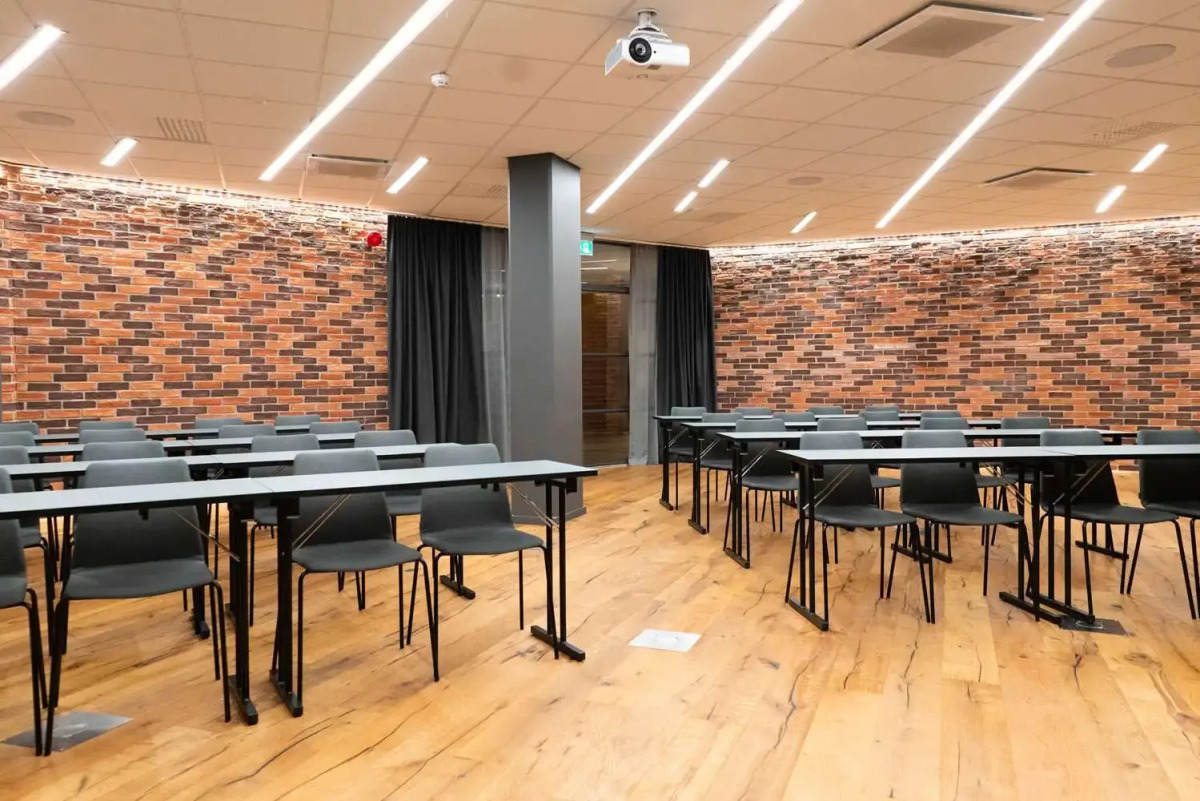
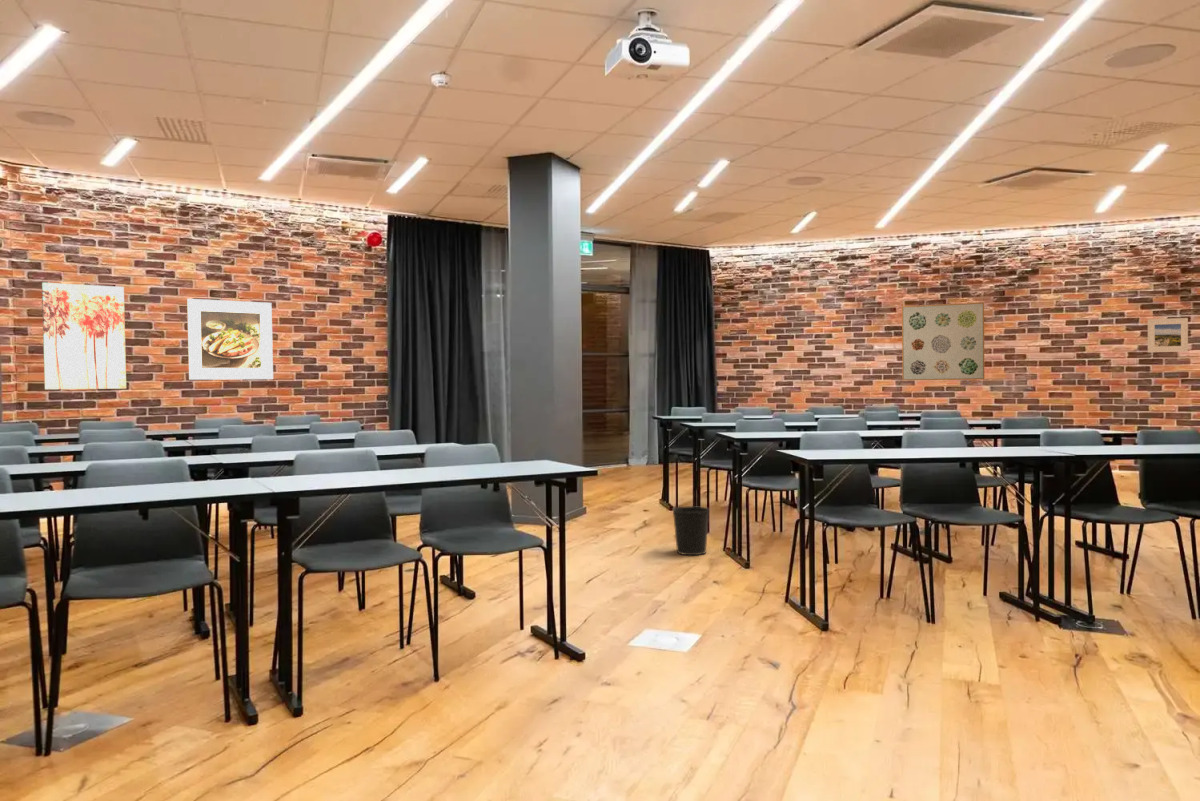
+ wall art (85, 336)
+ wall art (942, 342)
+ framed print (231, 340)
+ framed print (1167, 335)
+ wastebasket (691, 530)
